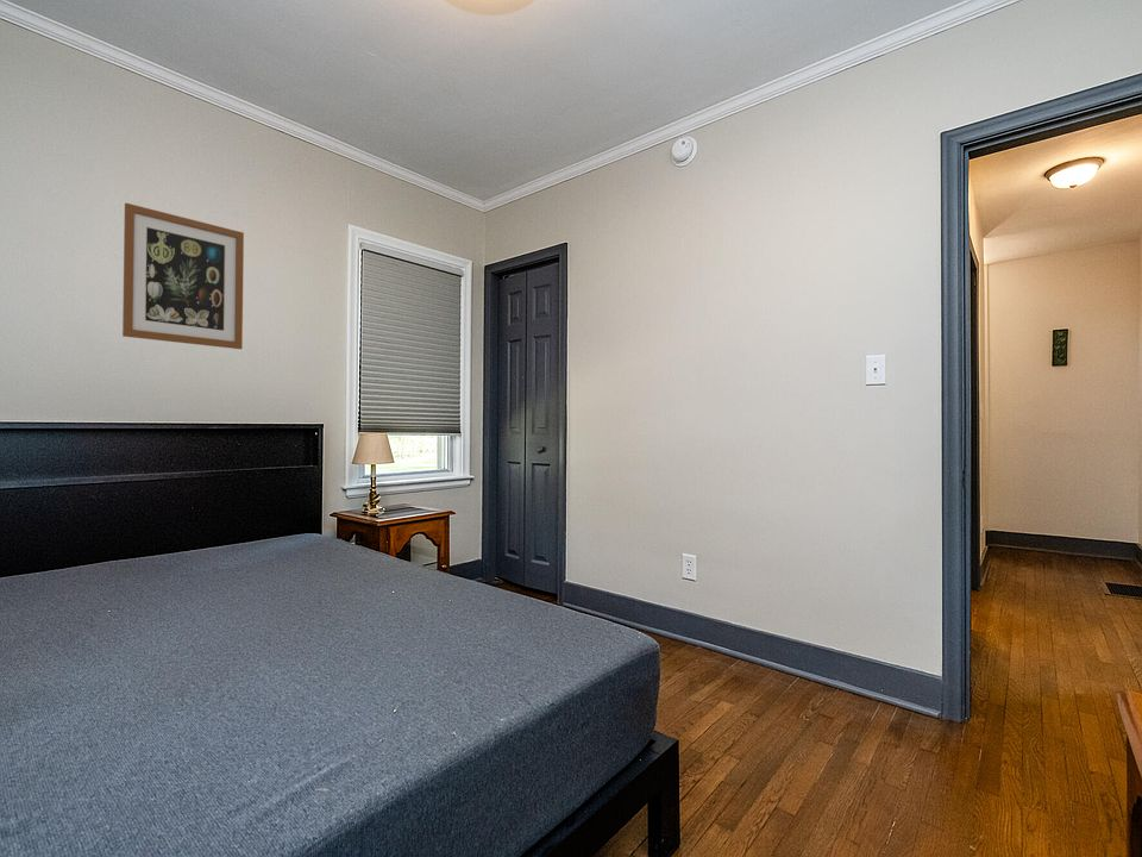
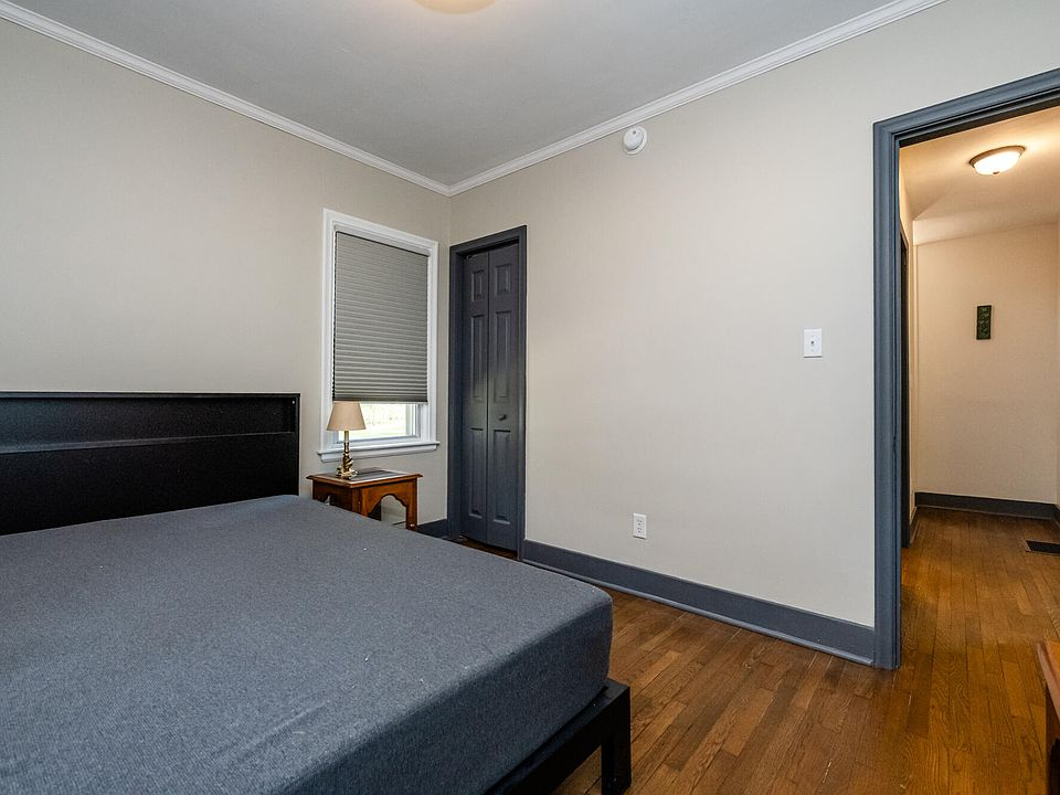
- wall art (187, 281)
